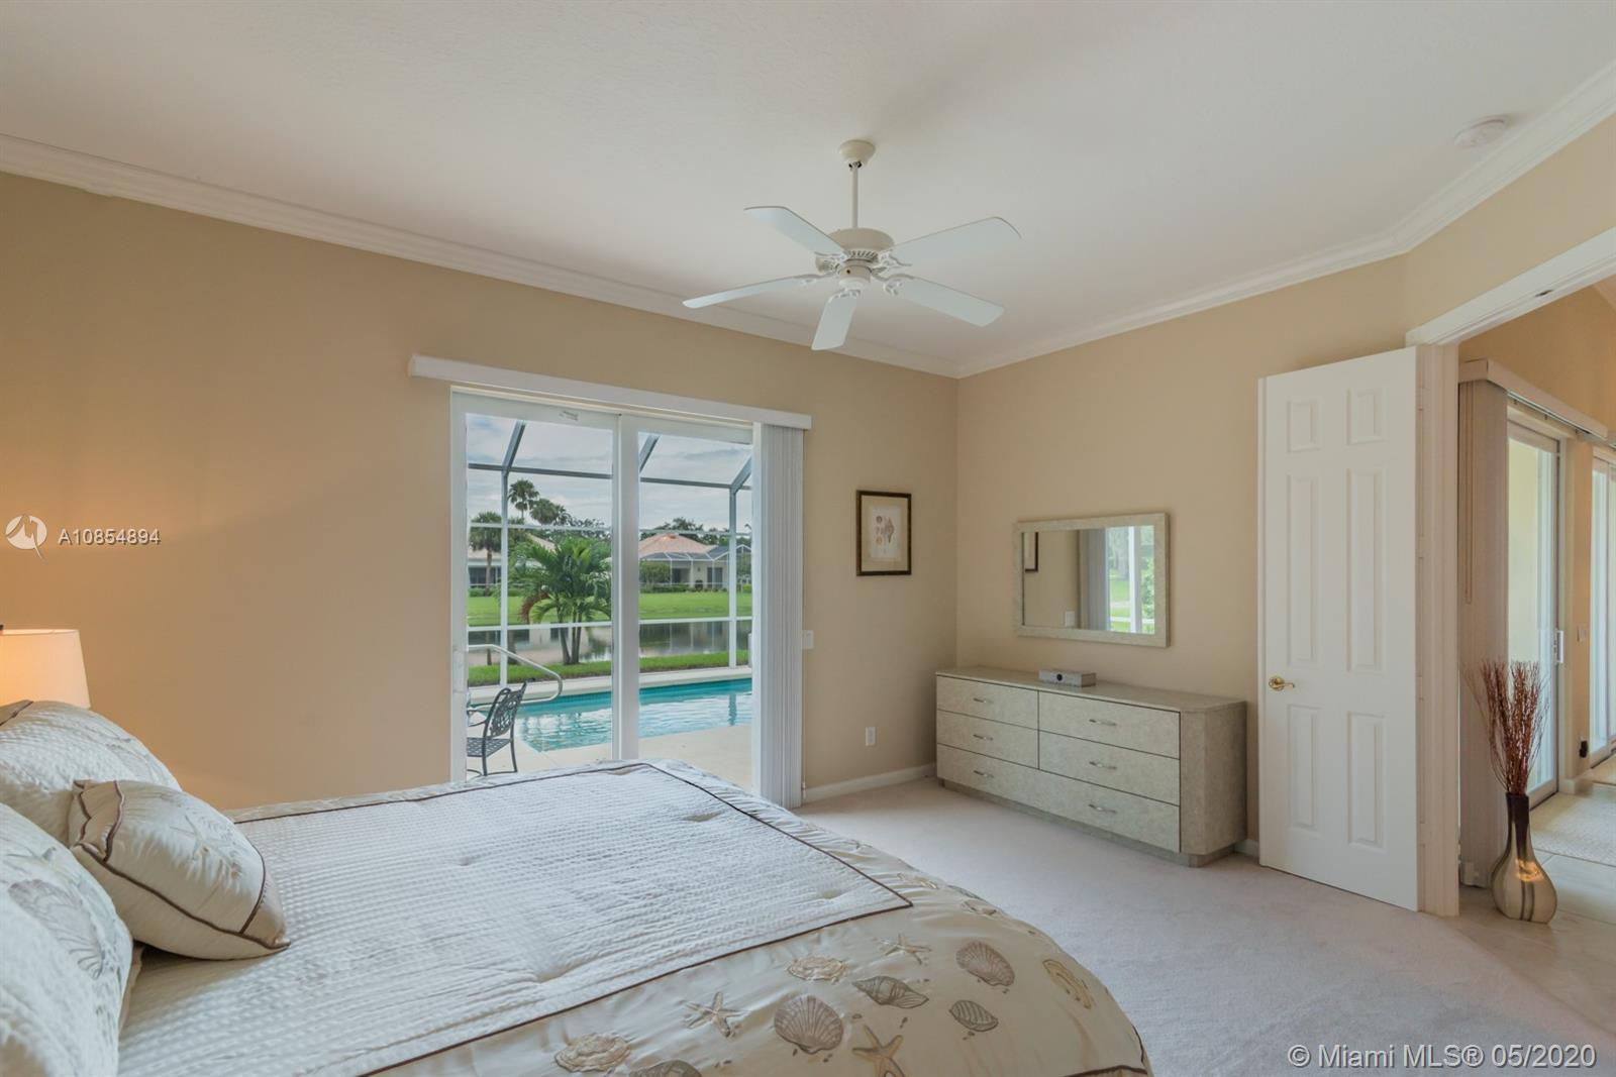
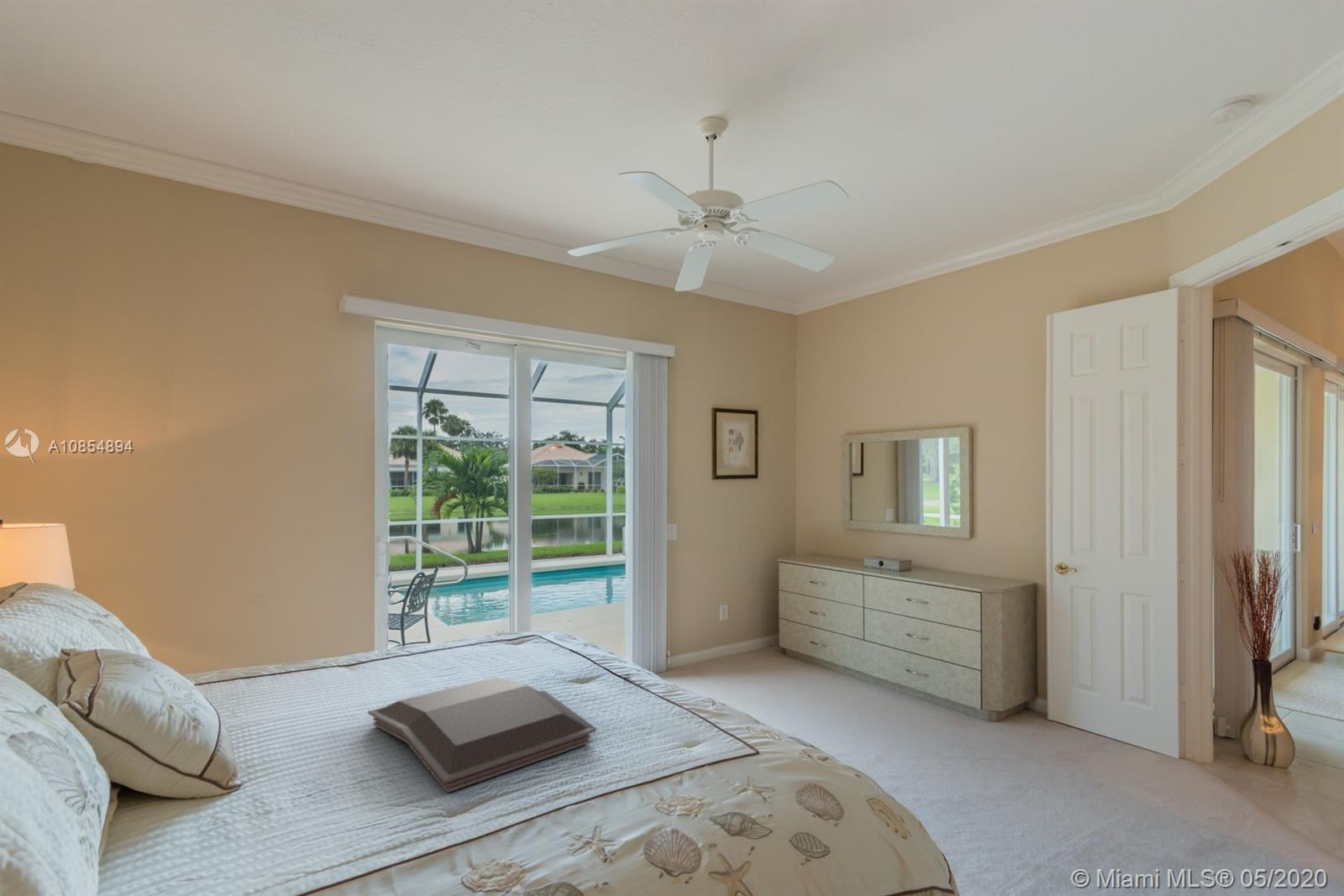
+ serving tray (478, 715)
